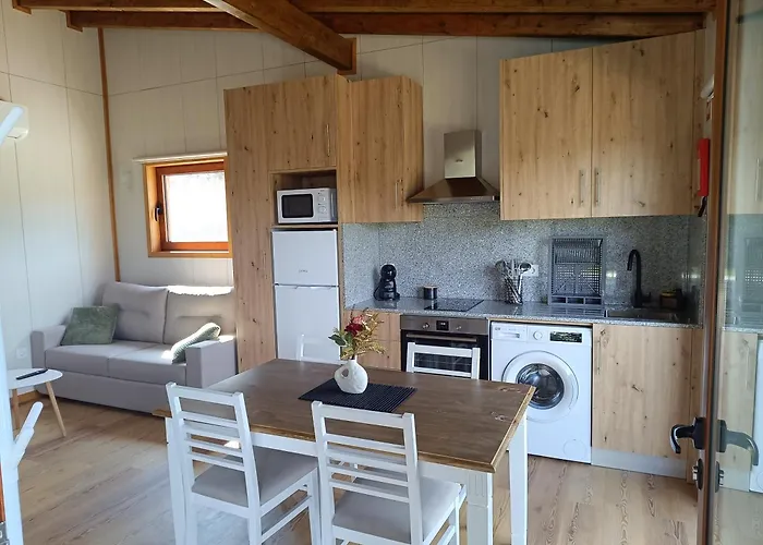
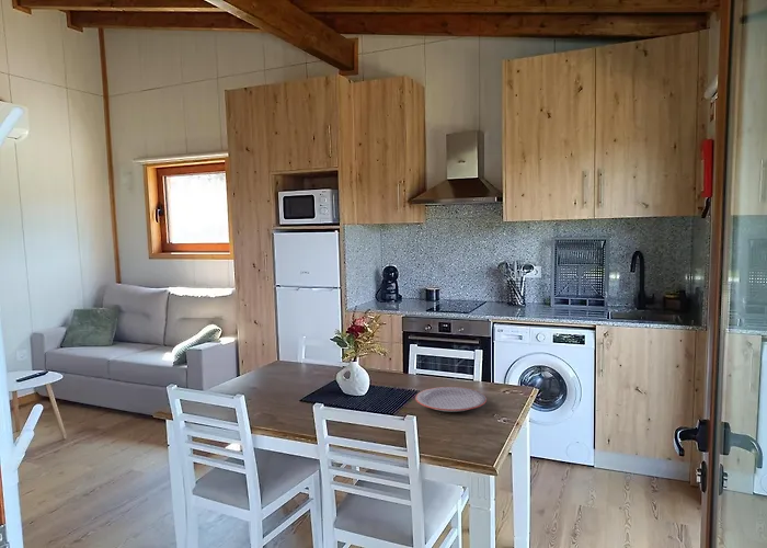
+ plate (450, 400)
